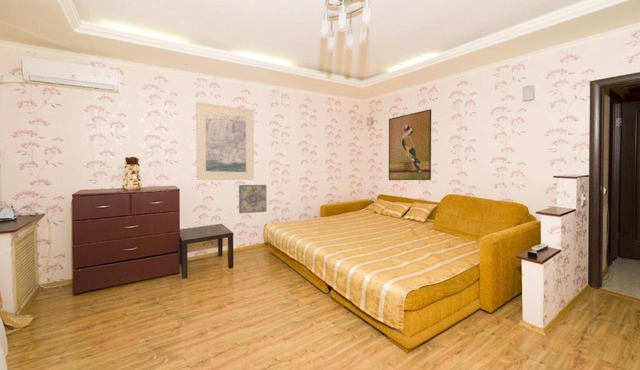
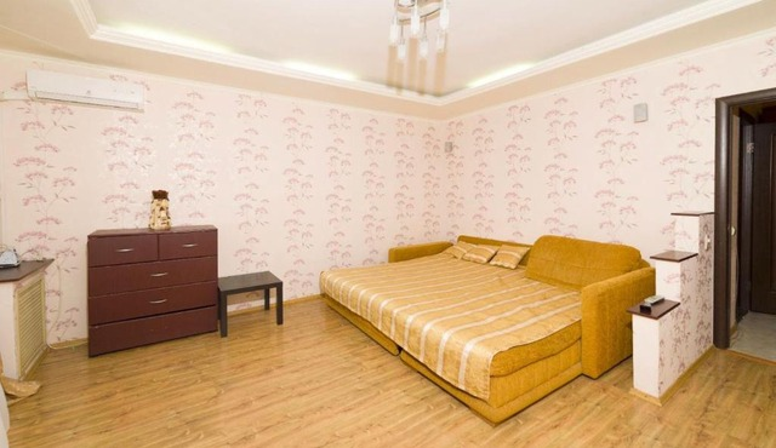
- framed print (408, 147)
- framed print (226, 143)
- wall art (253, 198)
